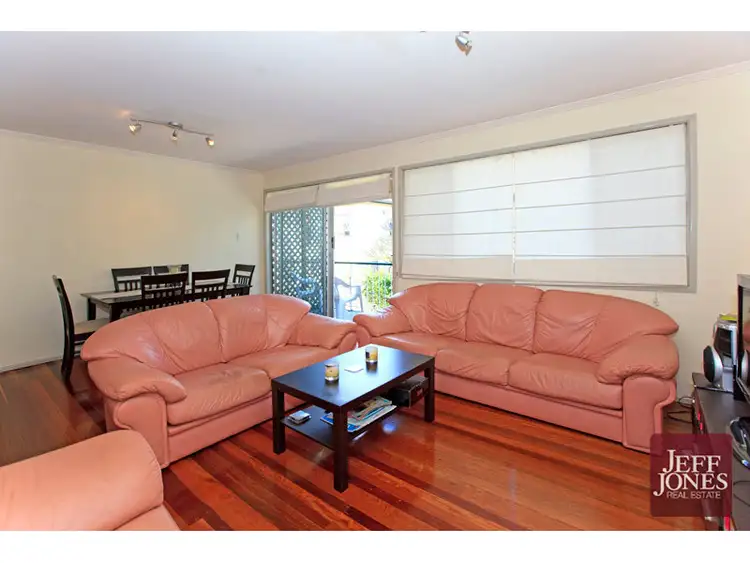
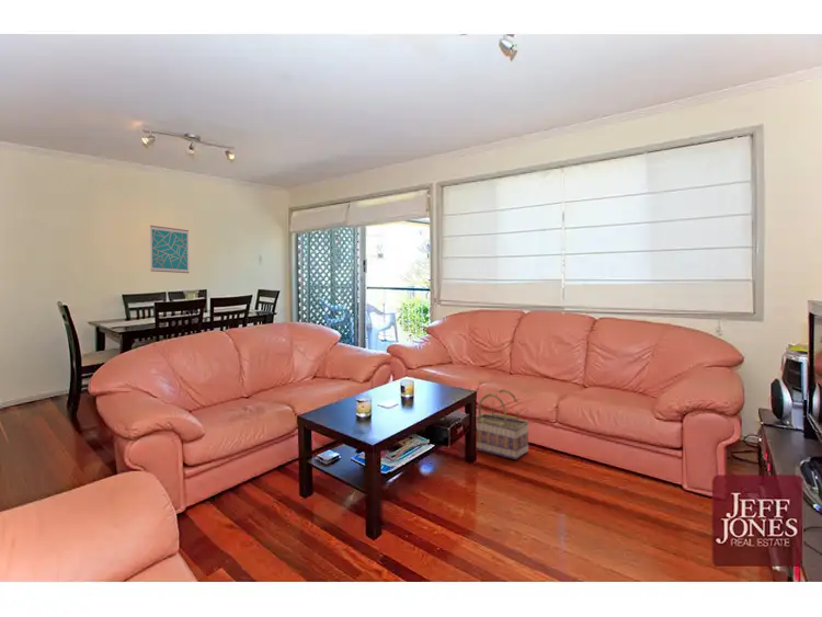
+ wall art (170, 250)
+ basket (499, 421)
